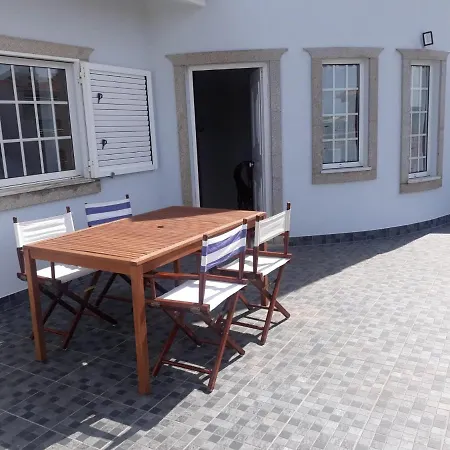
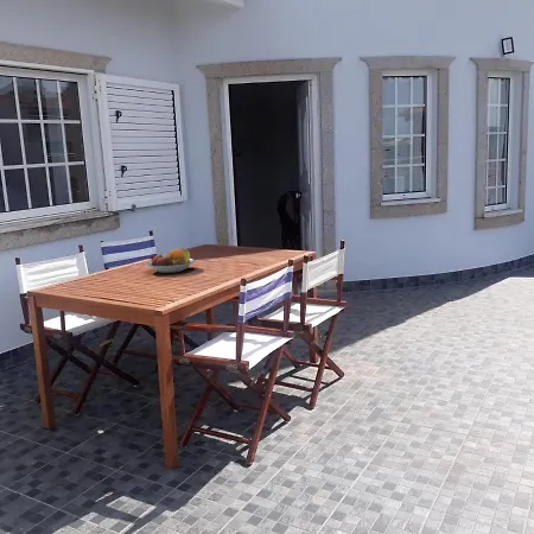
+ fruit bowl (170, 260)
